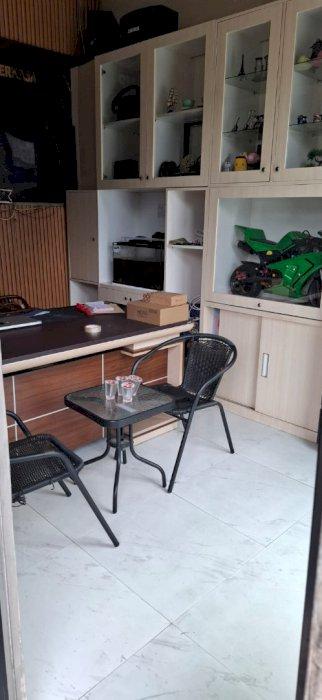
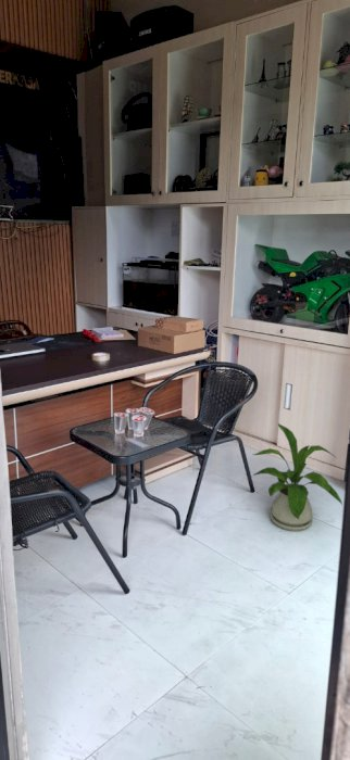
+ house plant (293, 484)
